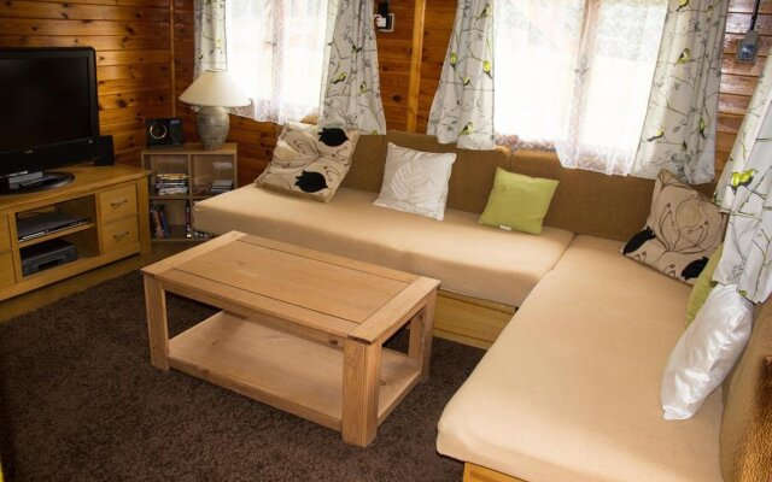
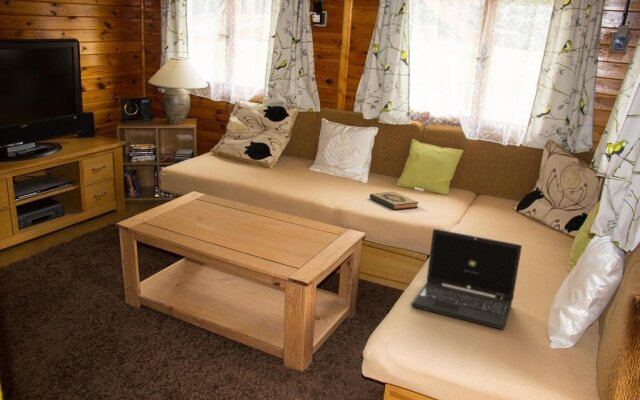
+ hardback book (393, 200)
+ laptop (466, 276)
